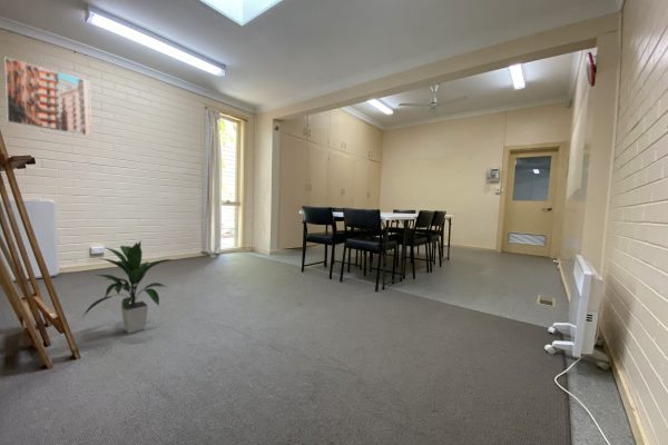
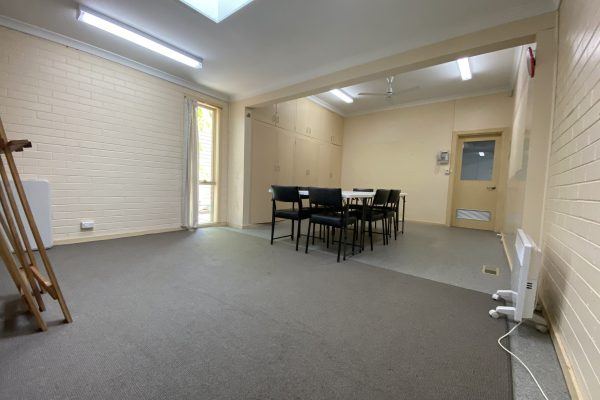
- indoor plant (130, 286)
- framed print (51, 100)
